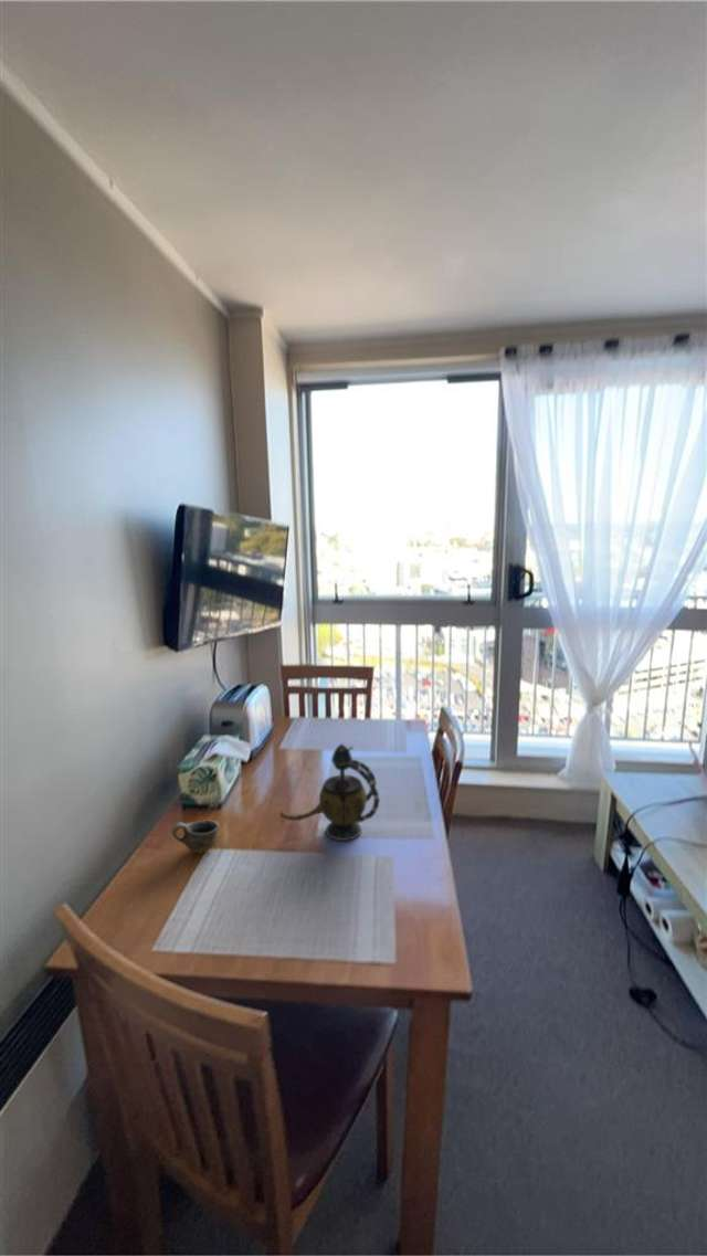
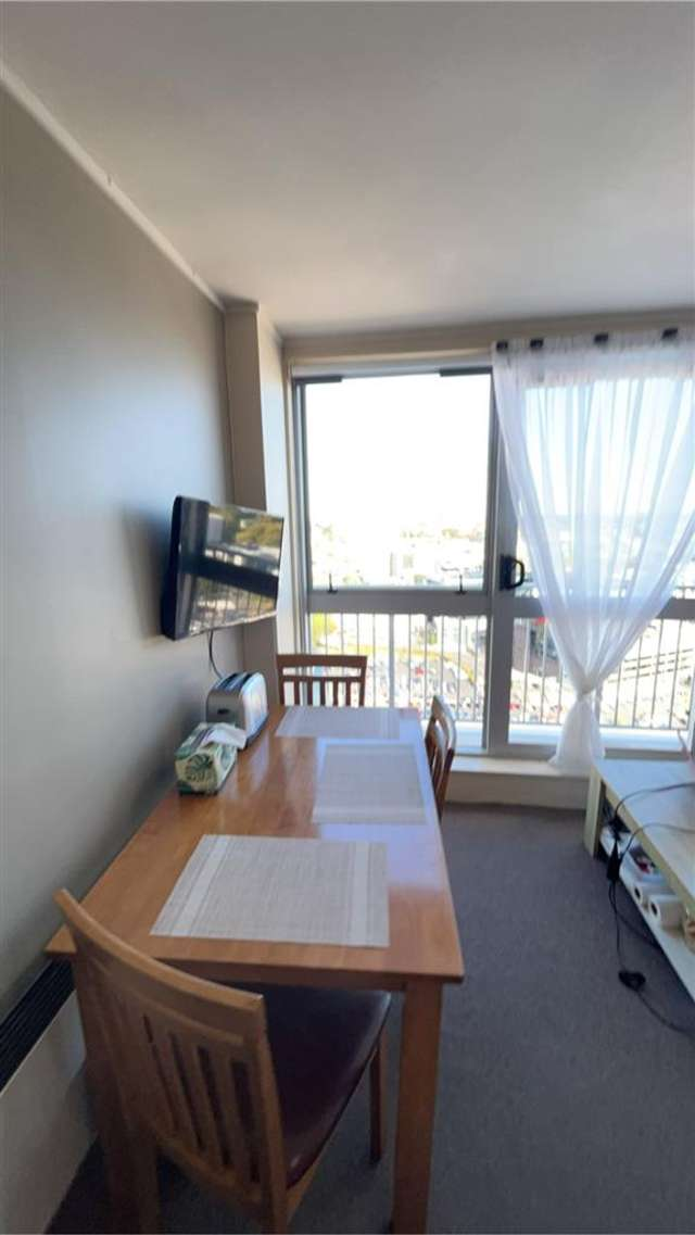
- cup (198, 833)
- teapot (328, 788)
